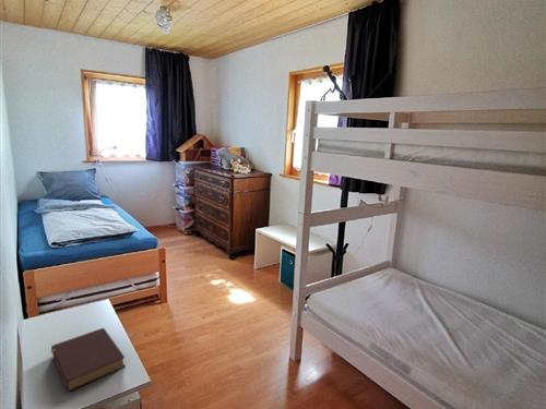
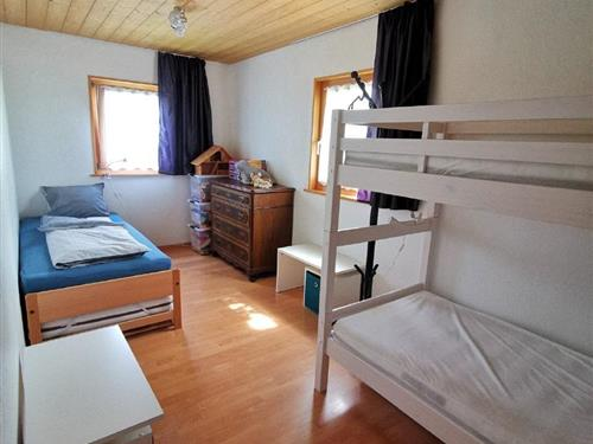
- book (87, 356)
